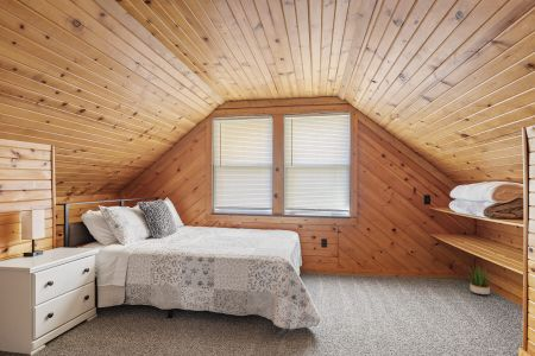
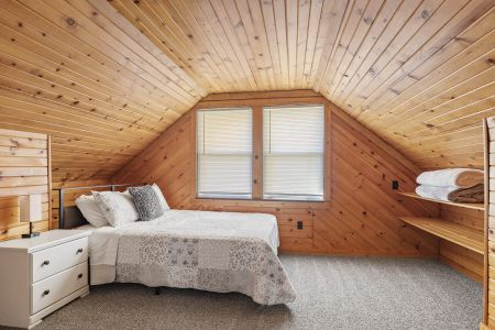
- potted plant (479, 279)
